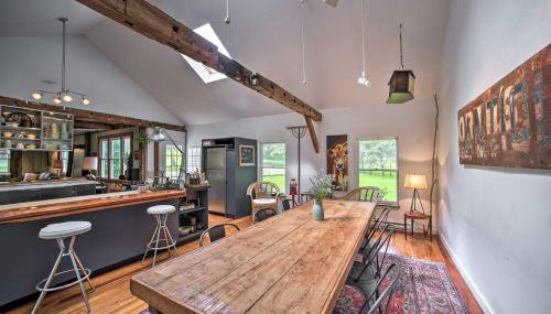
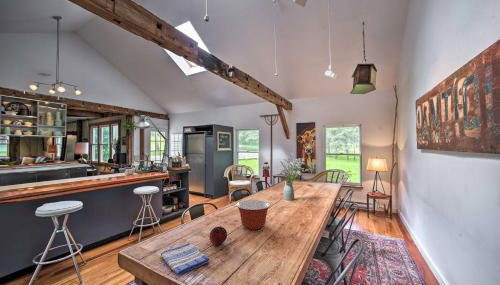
+ dish towel (184, 256)
+ mixing bowl (253, 215)
+ fruit (218, 235)
